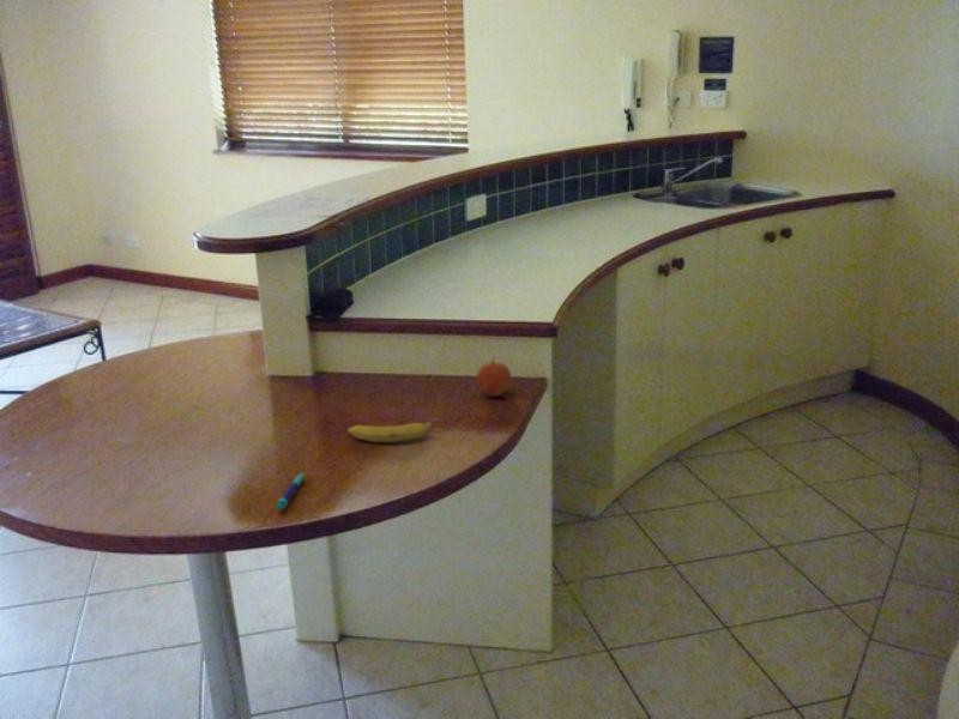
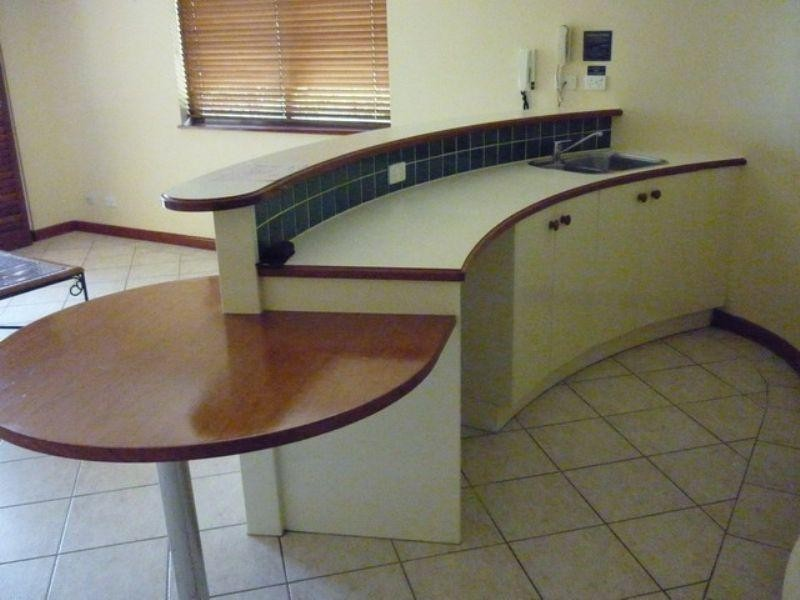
- banana (392, 427)
- pen (291, 488)
- fruit (494, 375)
